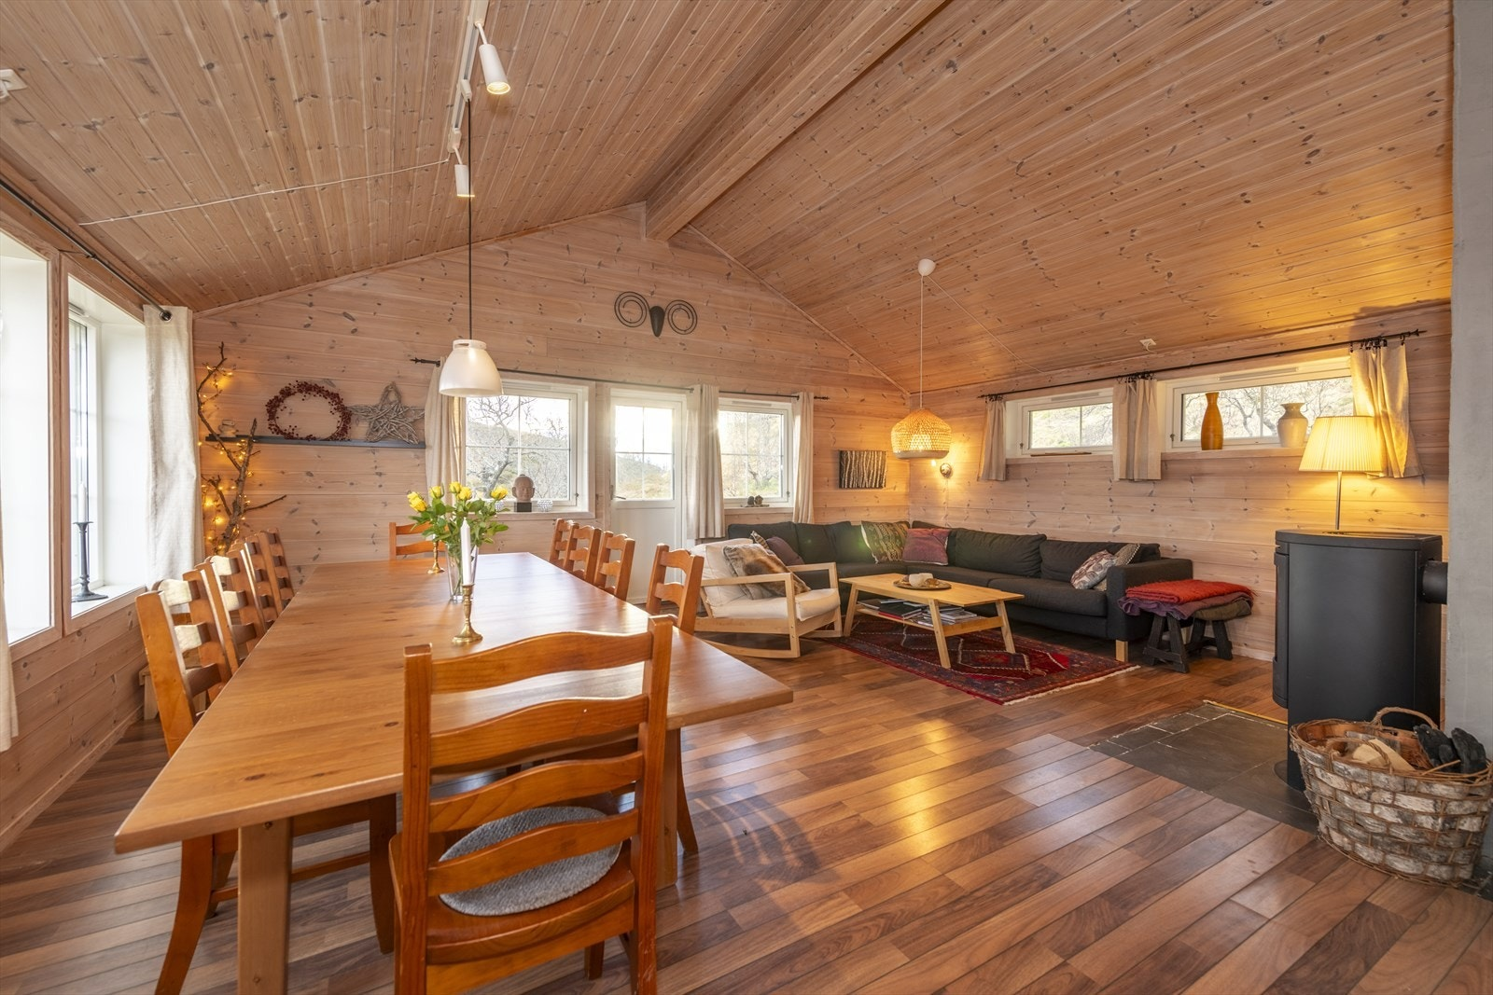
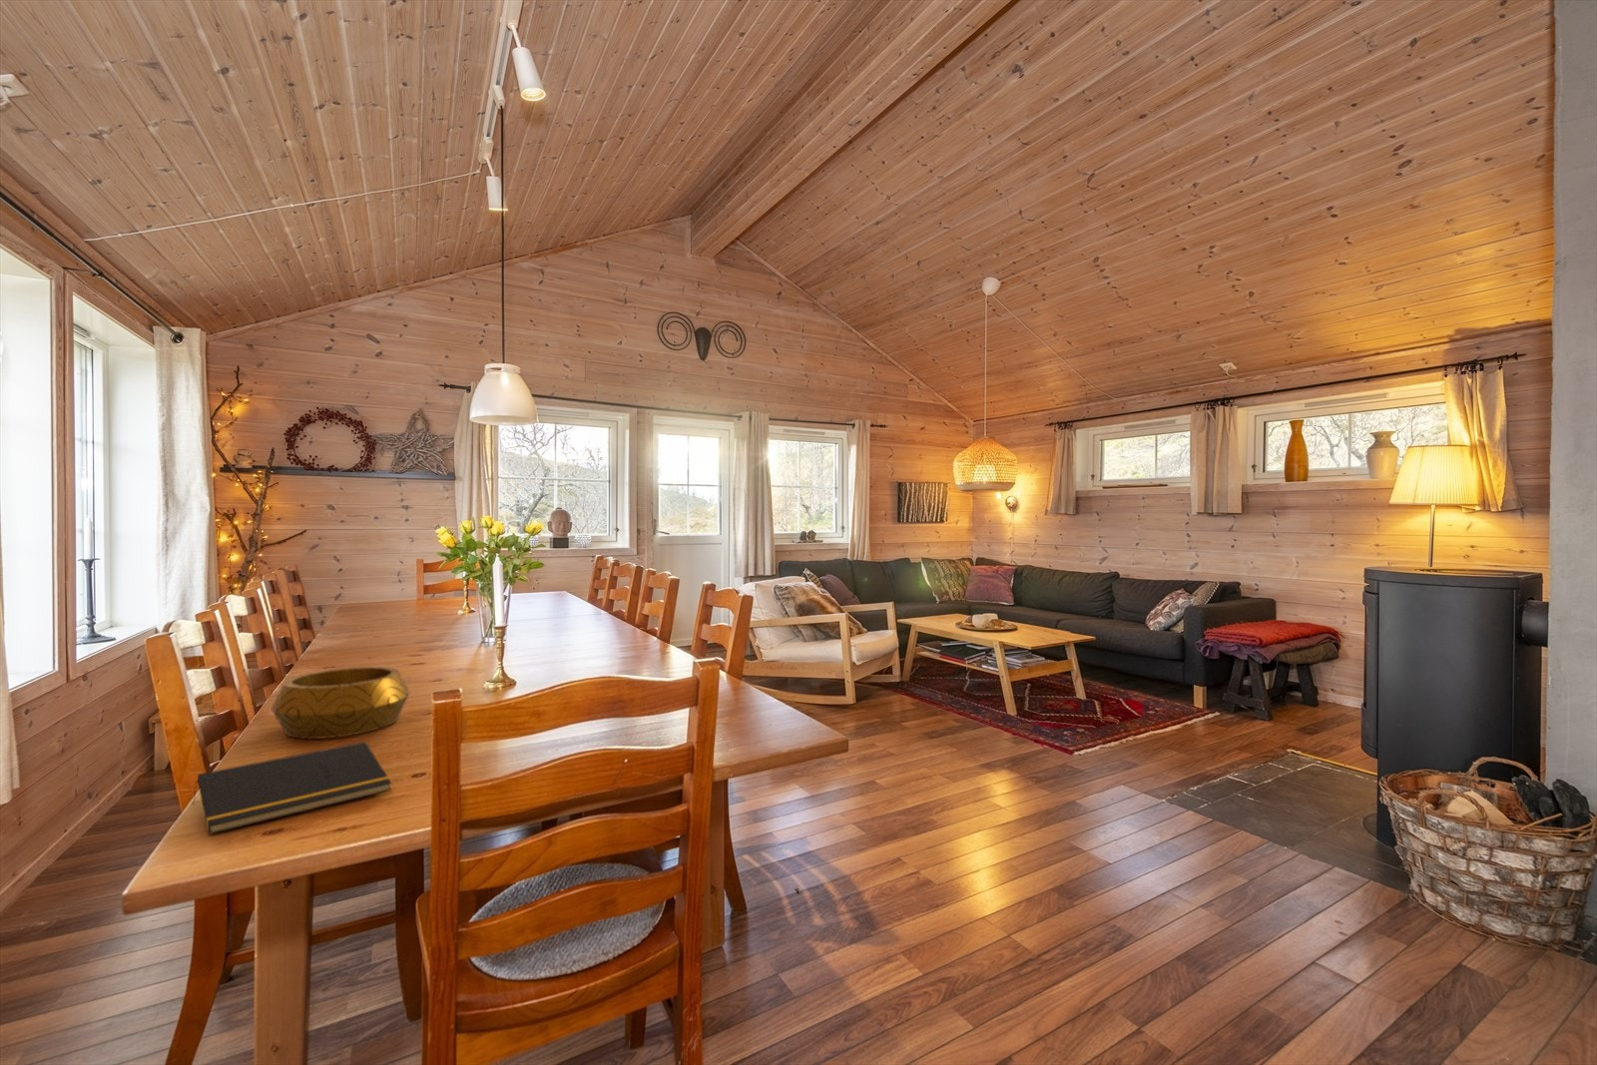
+ notepad (296, 782)
+ decorative bowl (343, 700)
